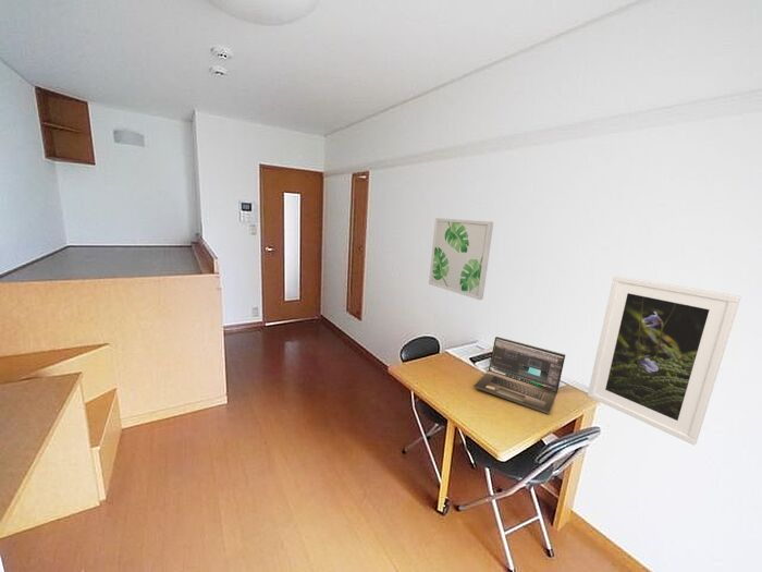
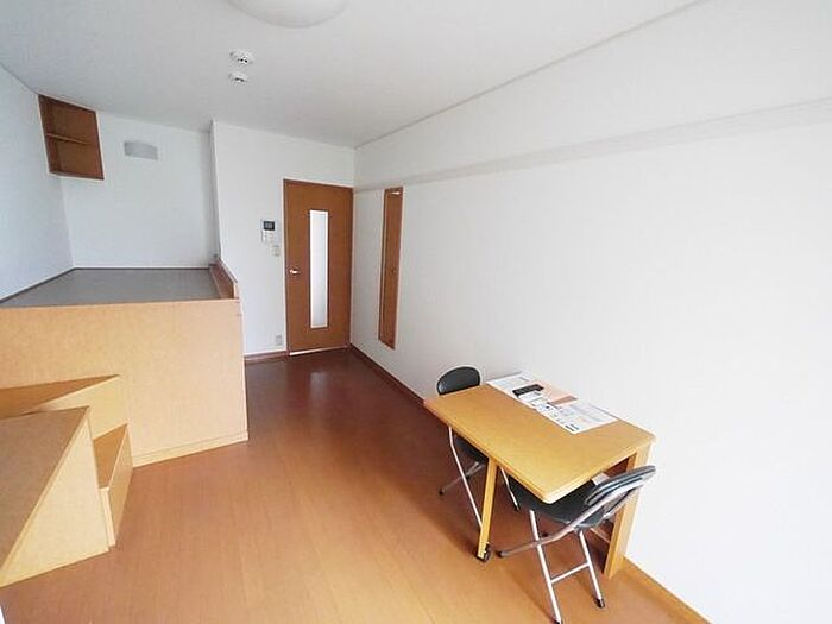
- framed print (652, 353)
- laptop (519, 370)
- wall art (457, 256)
